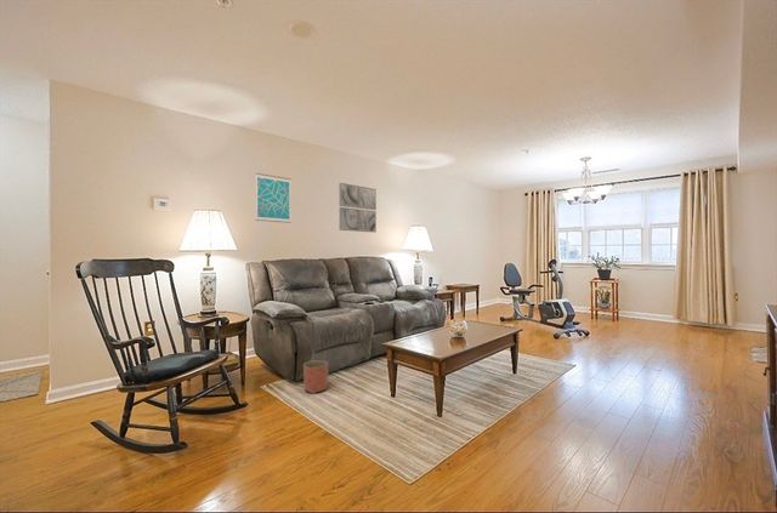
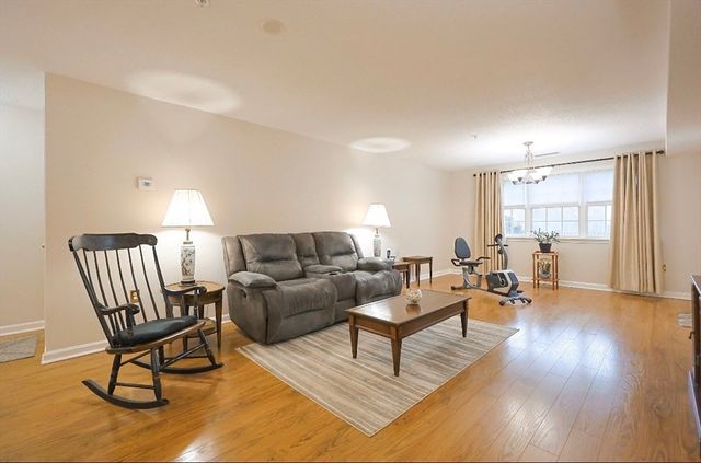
- planter (316, 376)
- wall art (273, 199)
- wall art (358, 207)
